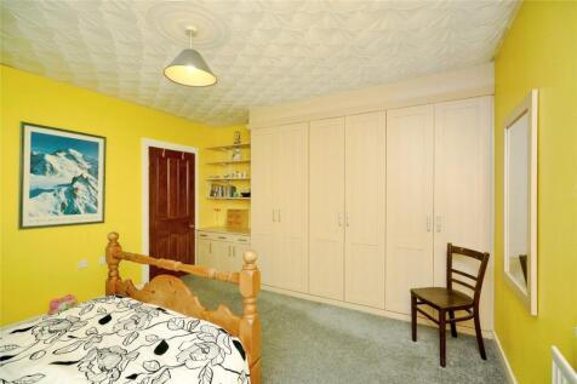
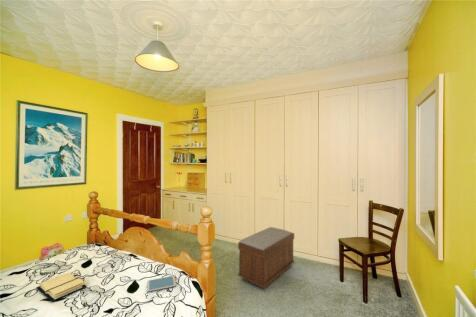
+ book (62, 284)
+ bench (267, 253)
+ tablet (161, 283)
